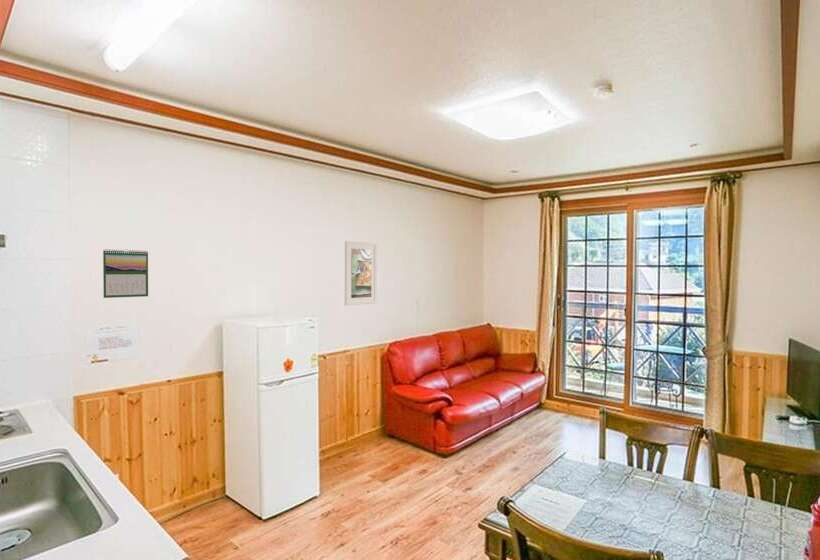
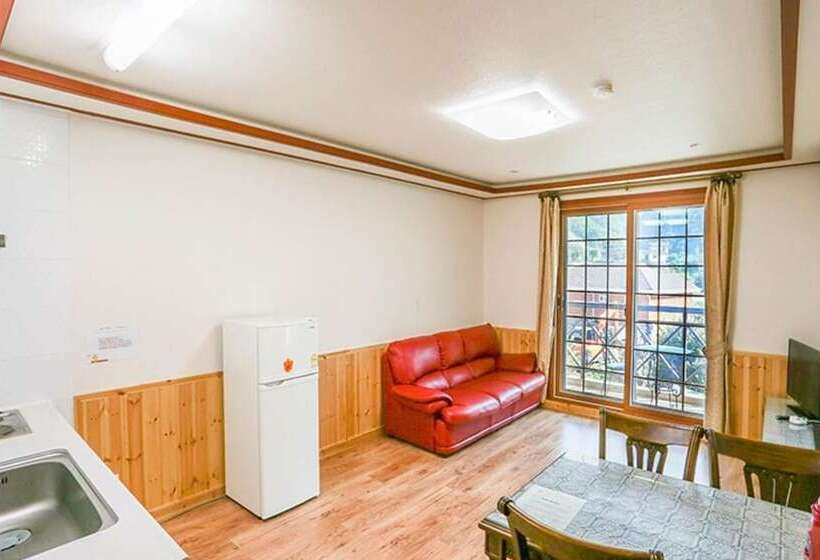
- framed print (361, 273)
- calendar (126, 273)
